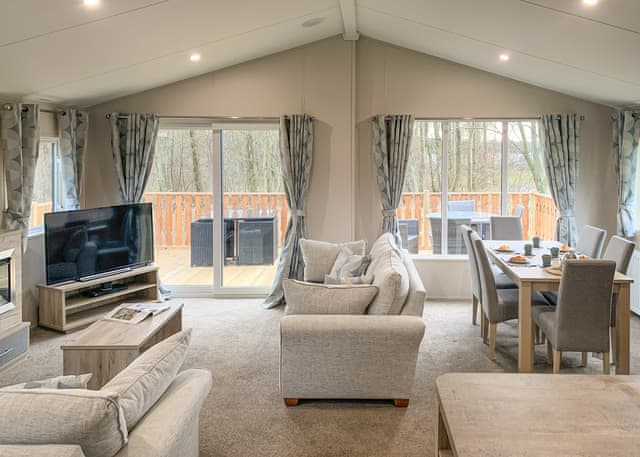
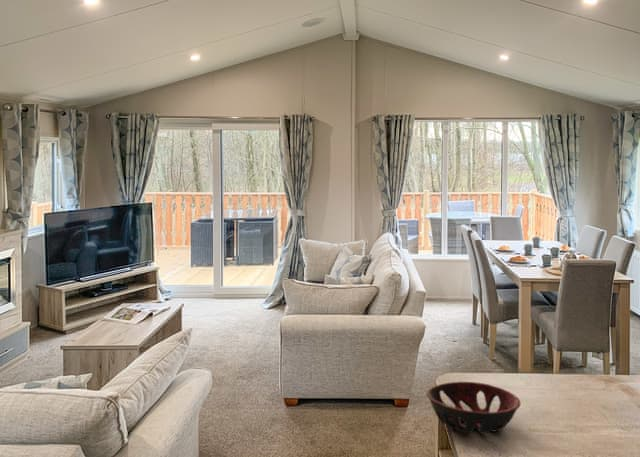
+ decorative bowl (472, 410)
